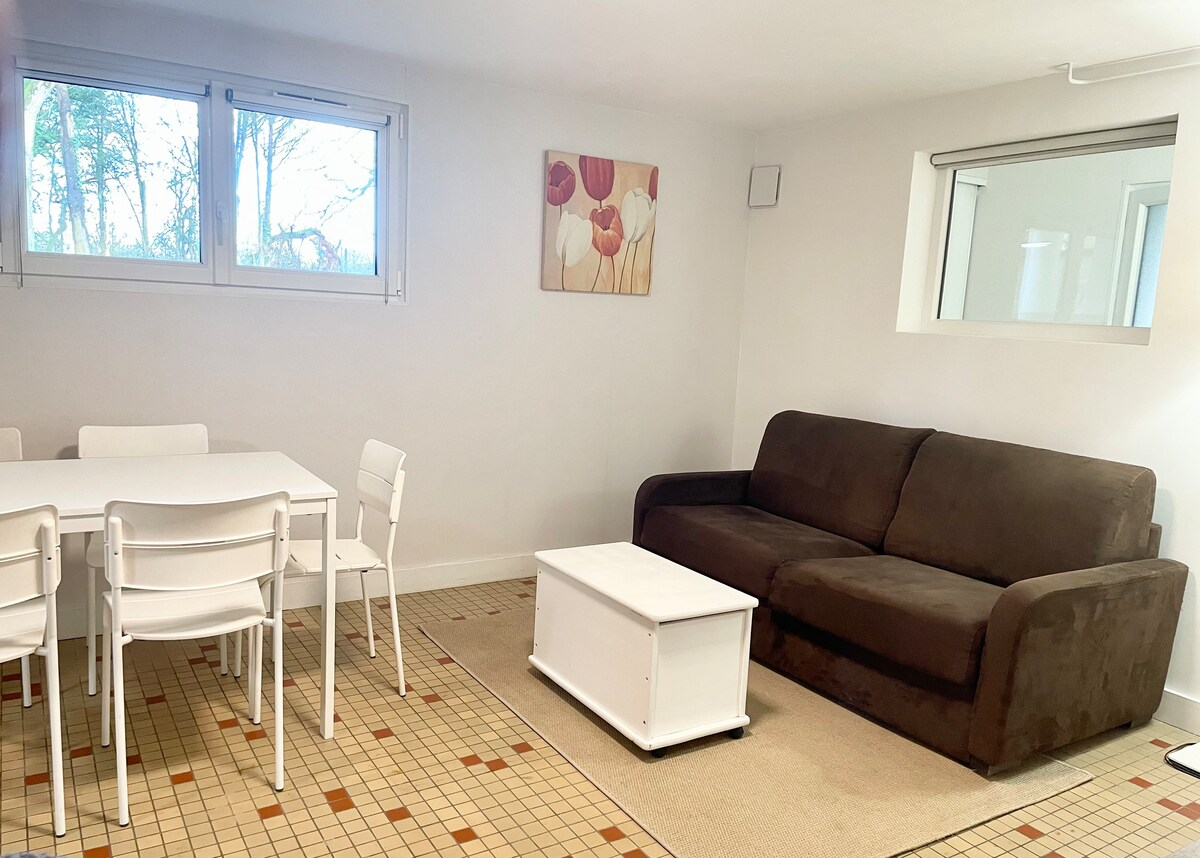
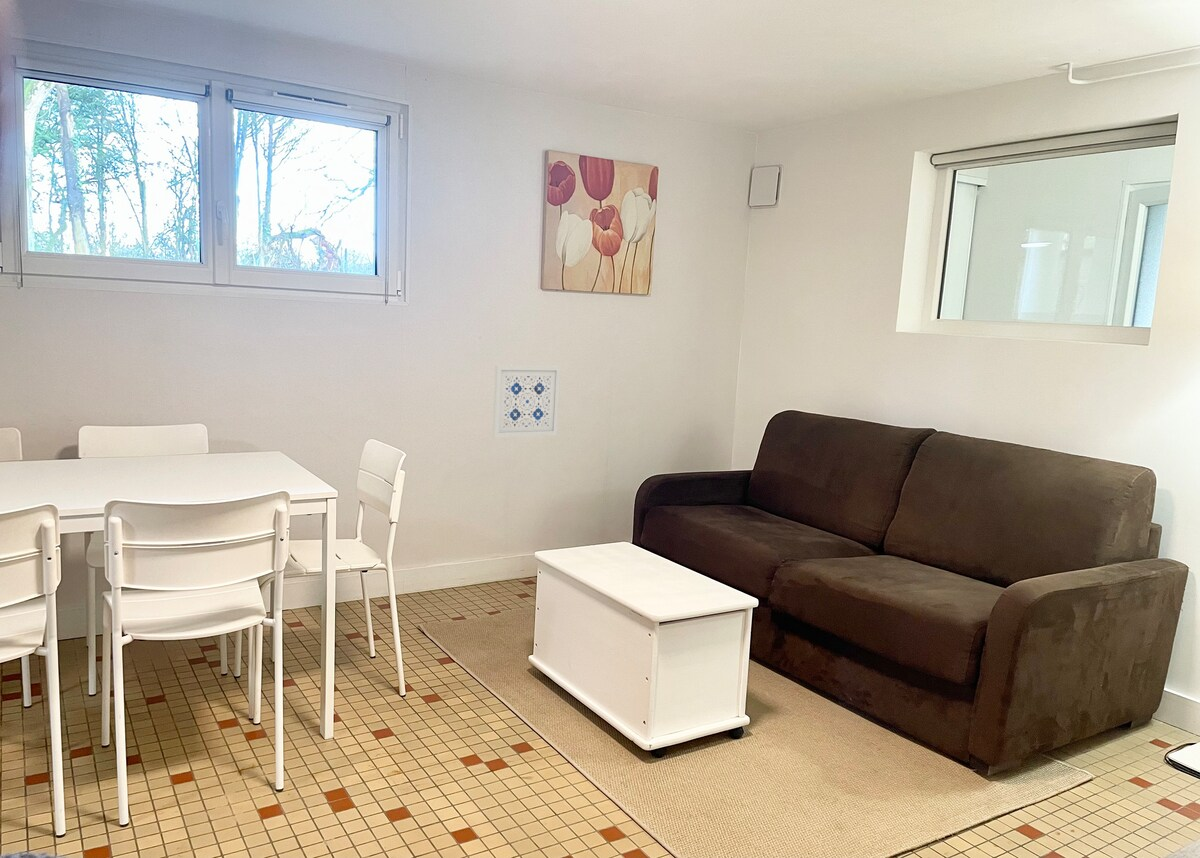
+ wall art (526, 400)
